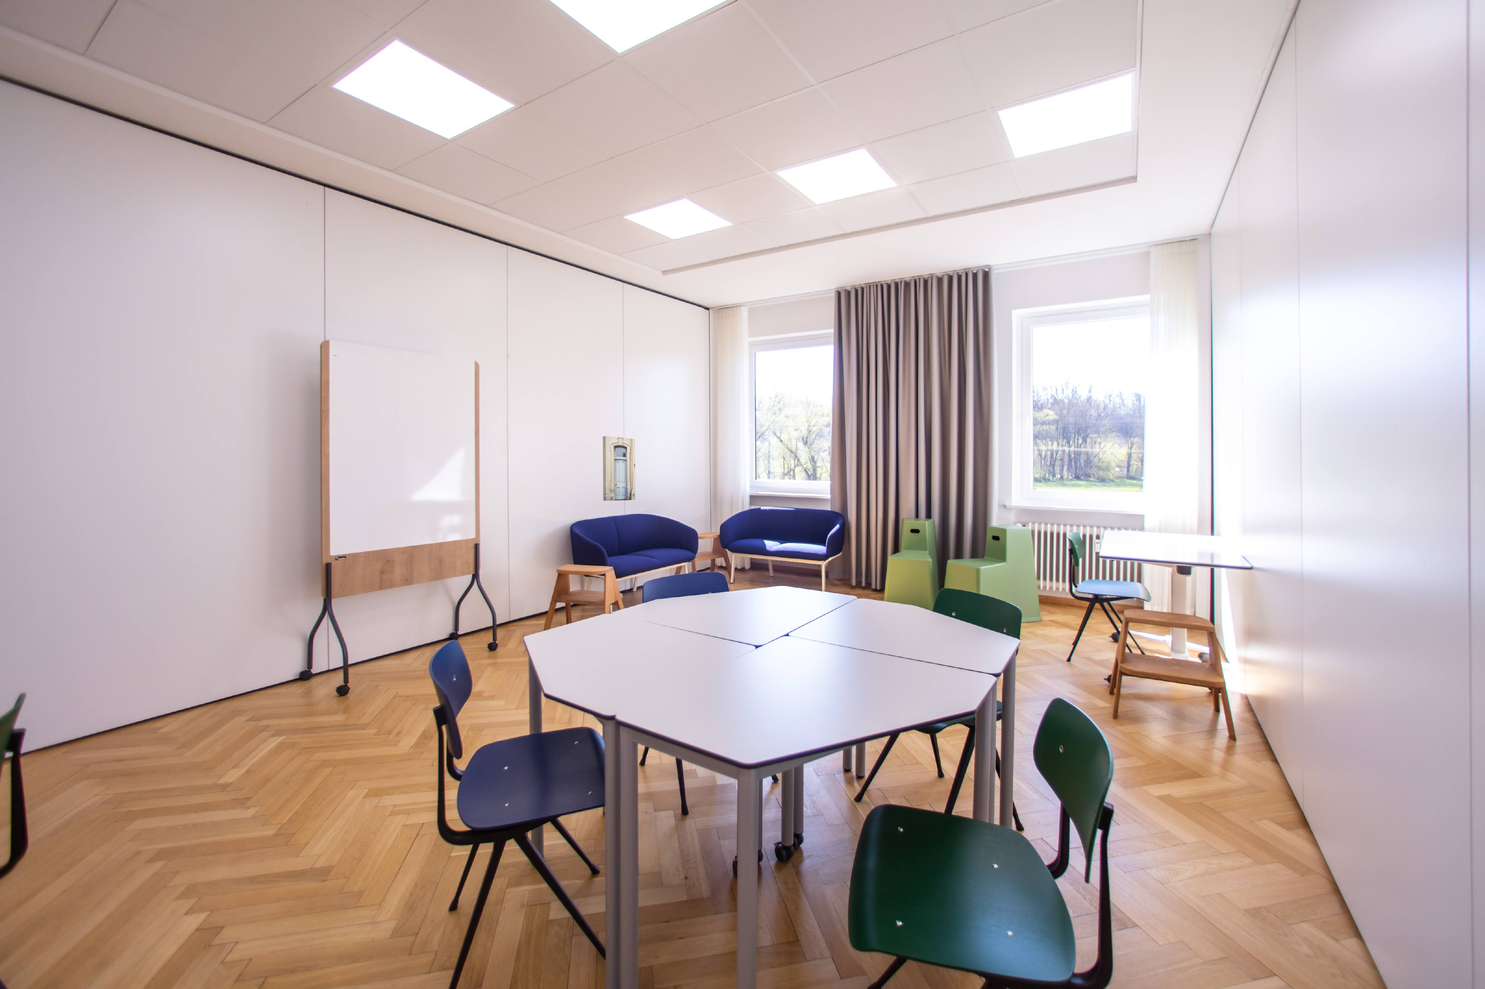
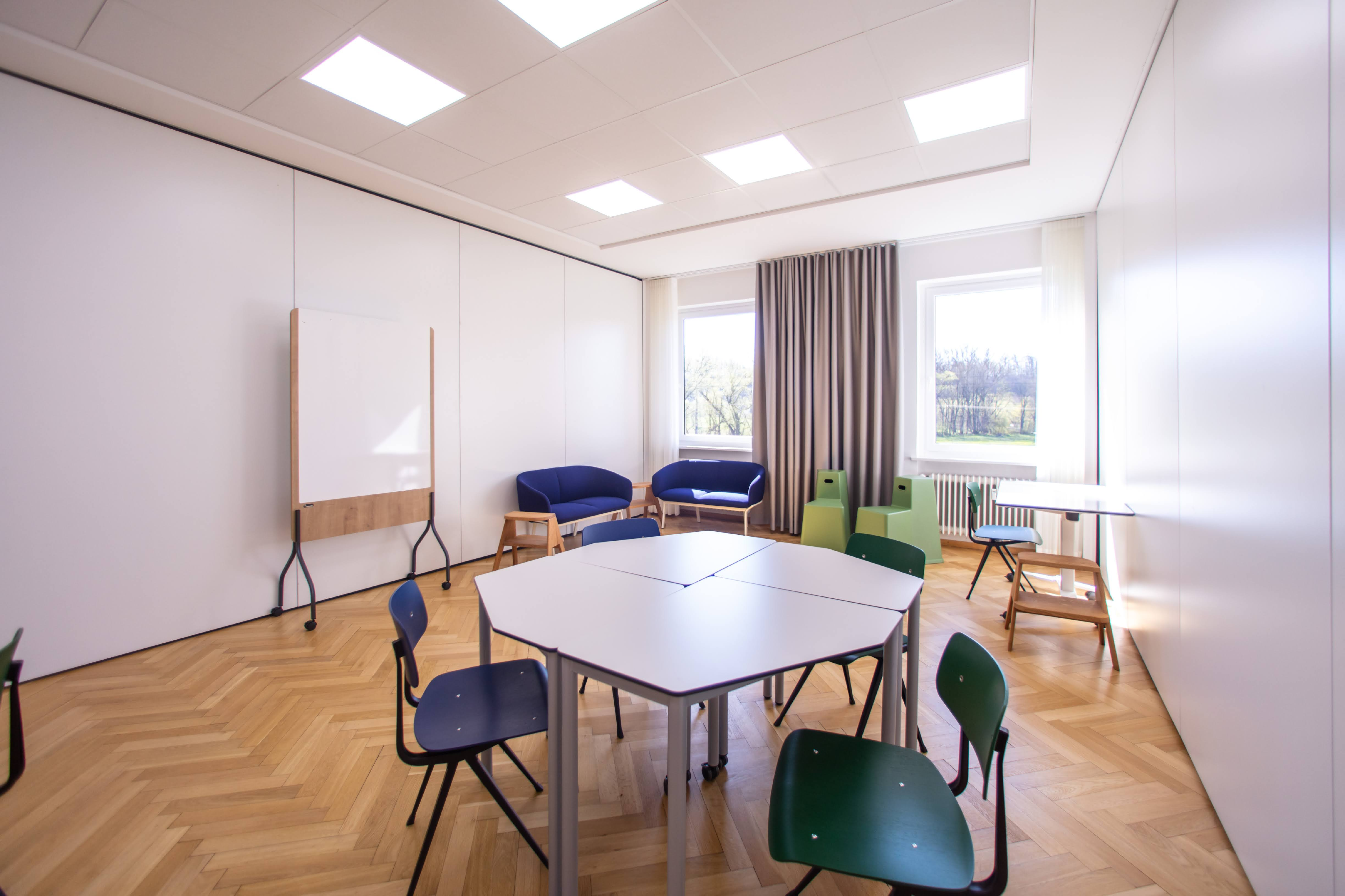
- wall art (619, 469)
